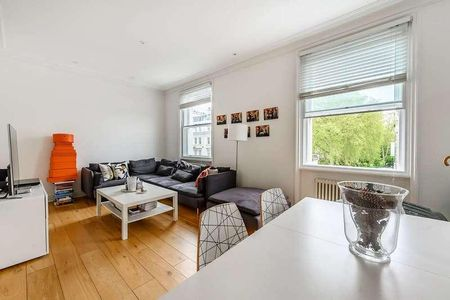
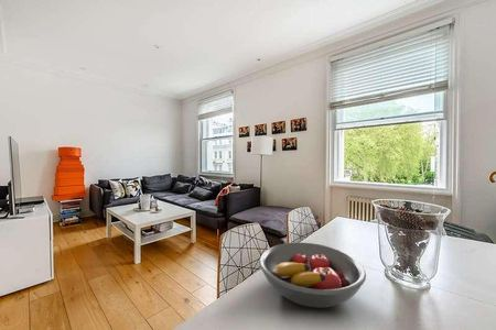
+ fruit bowl (309, 272)
